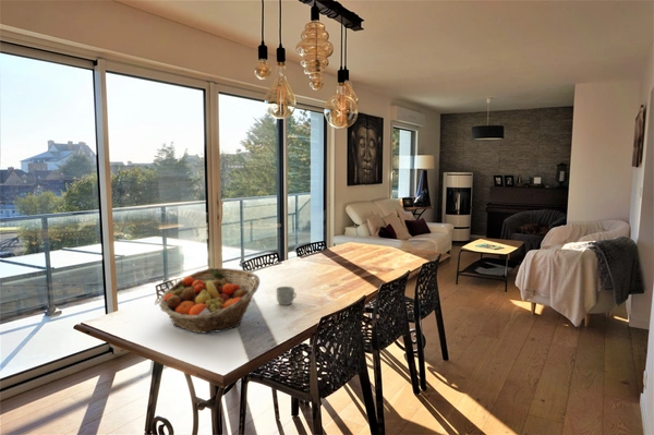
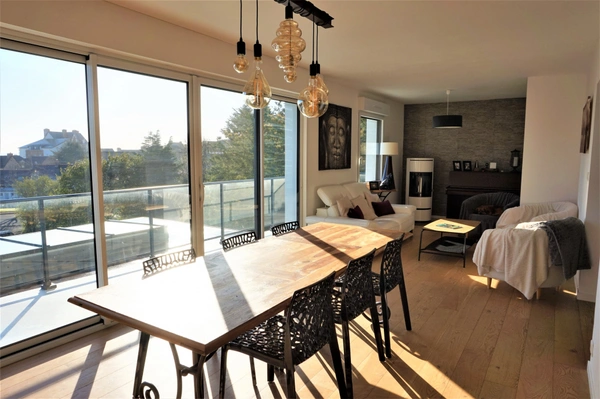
- mug (287, 295)
- fruit basket (210, 298)
